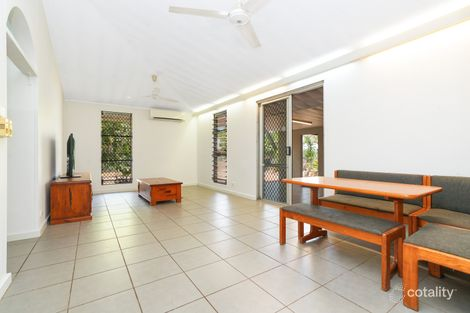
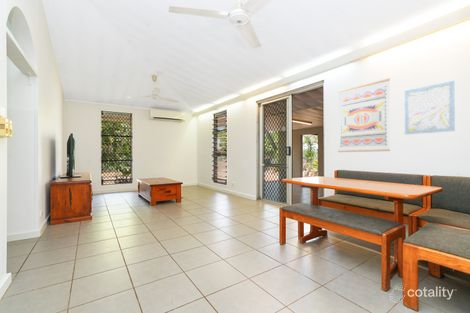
+ wall art (427, 109)
+ wall art (361, 118)
